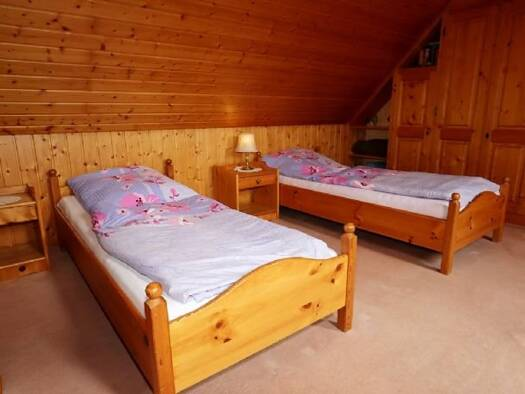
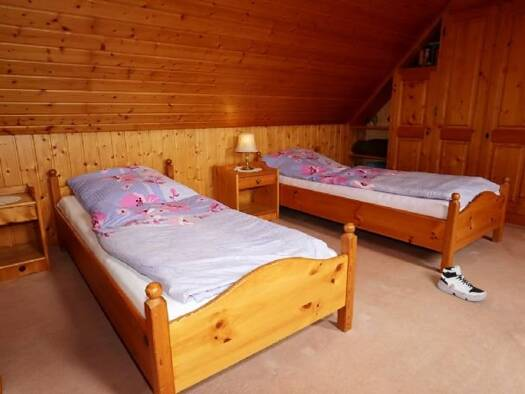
+ sneaker (462, 281)
